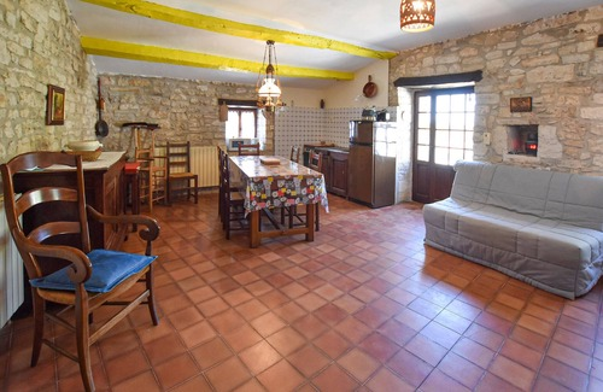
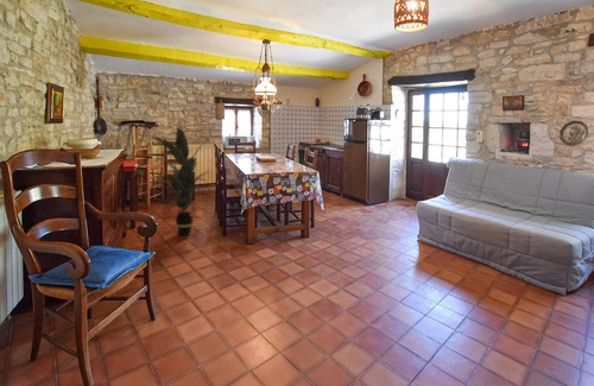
+ decorative plate (574, 133)
+ indoor plant (179, 182)
